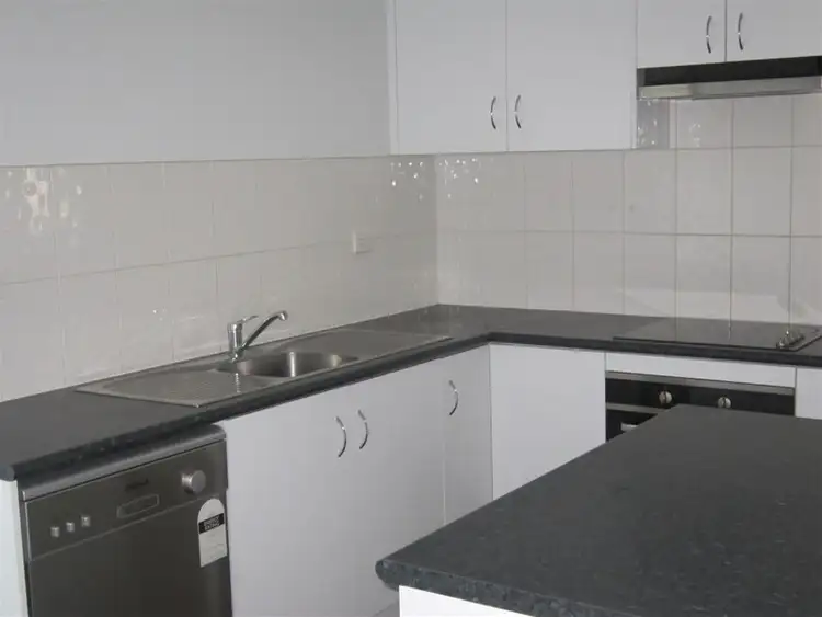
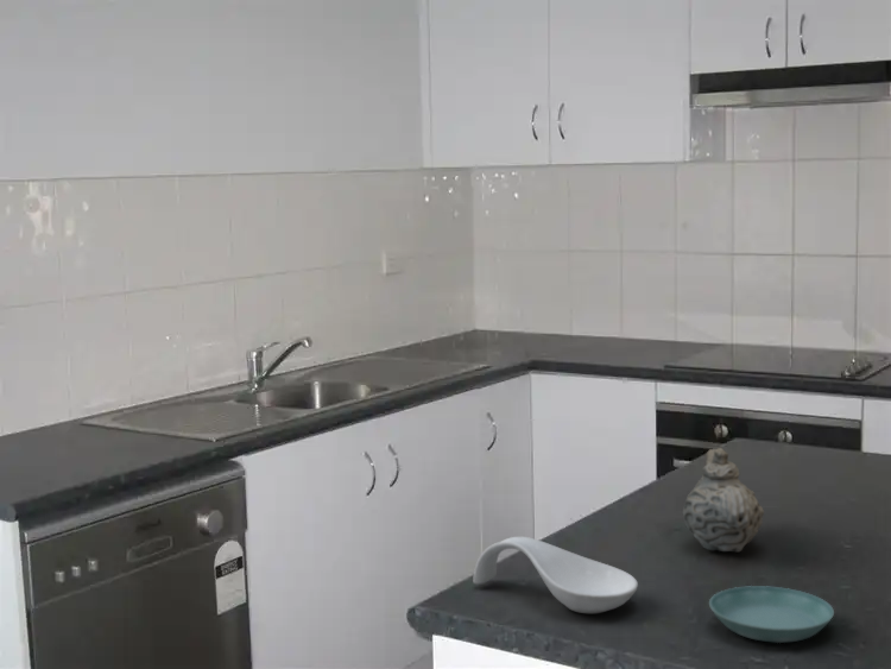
+ spoon rest (552, 572)
+ saucer (770, 616)
+ teapot (721, 497)
